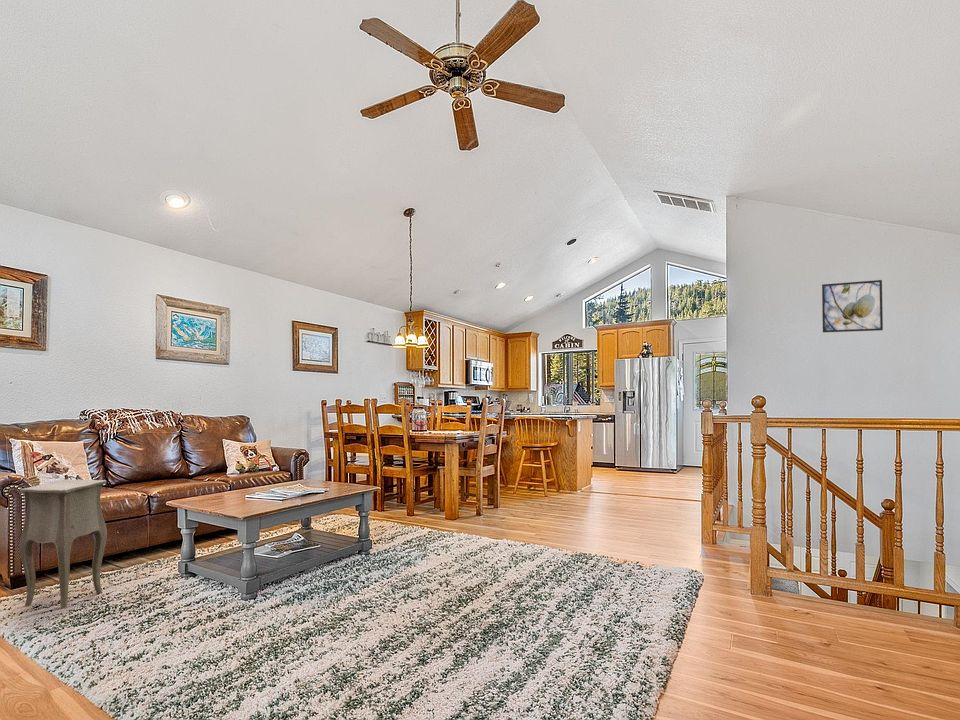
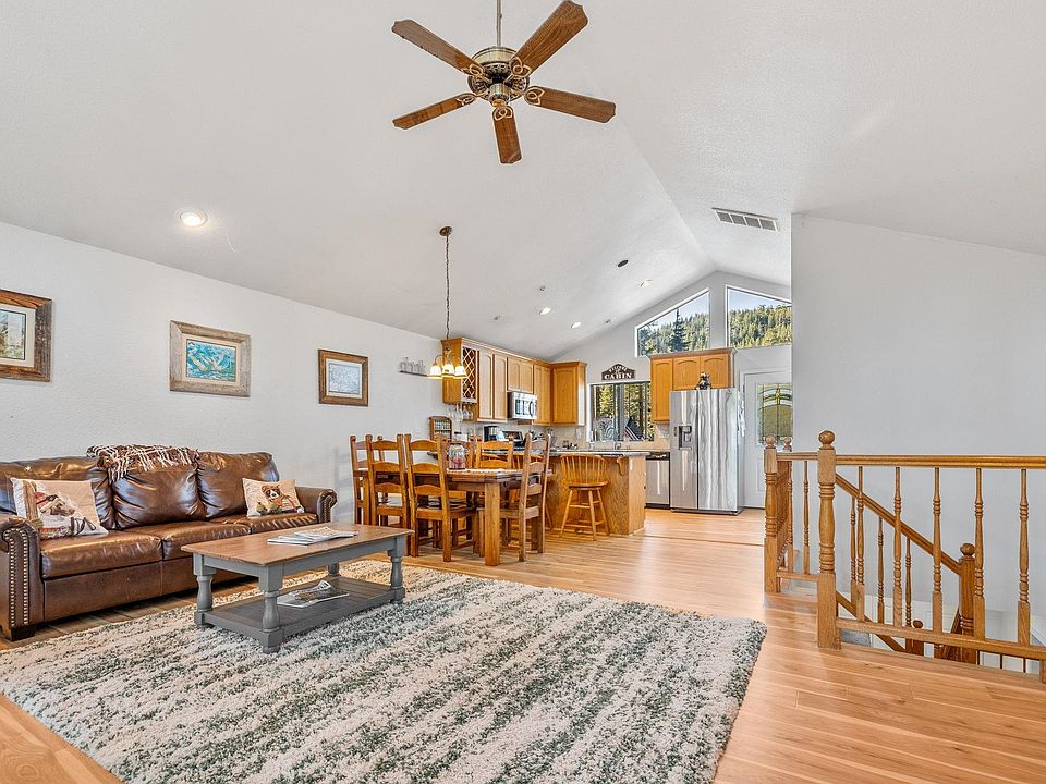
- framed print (851, 306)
- side table (64, 541)
